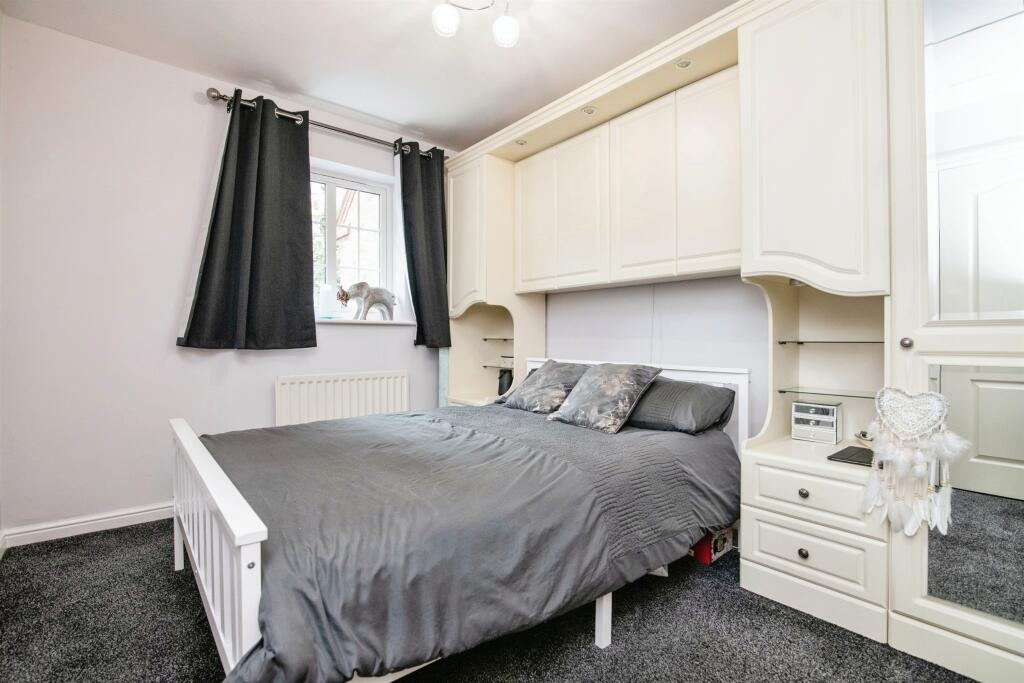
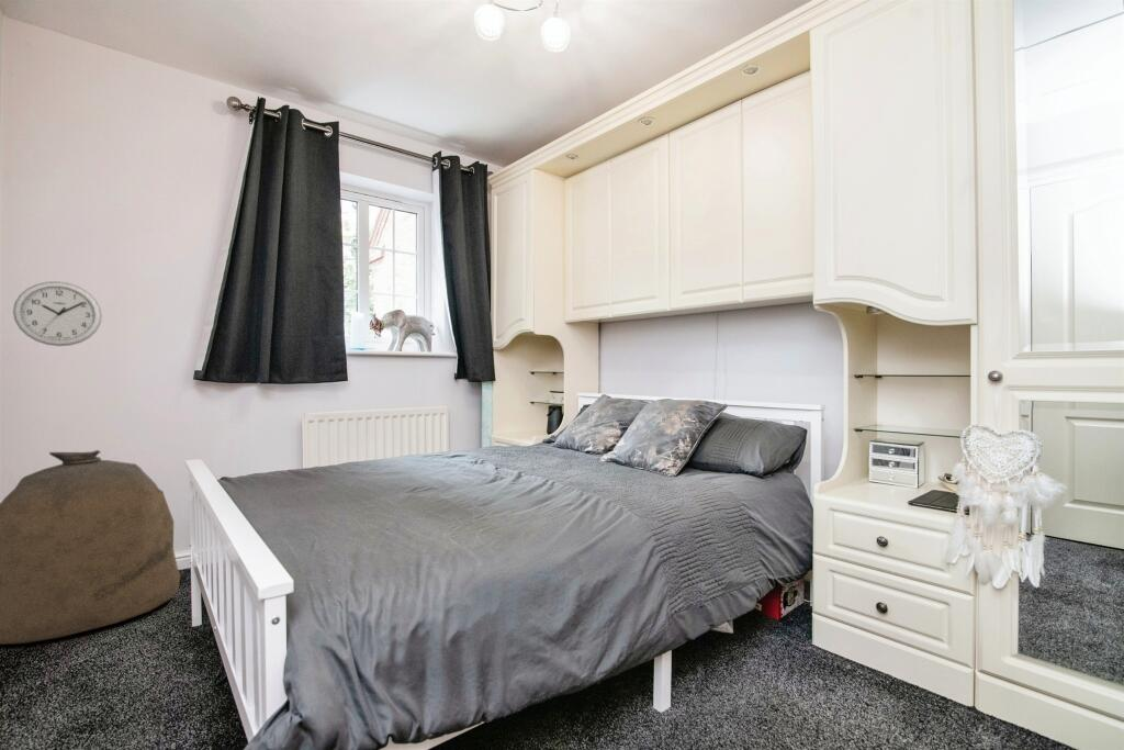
+ wall clock (58, 313)
+ bag (86, 533)
